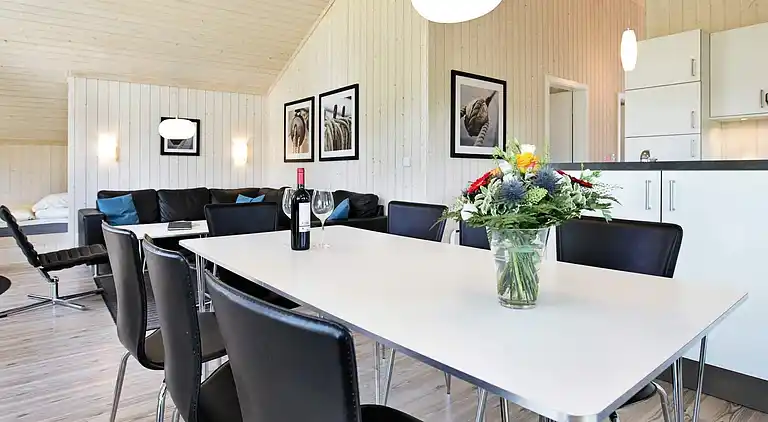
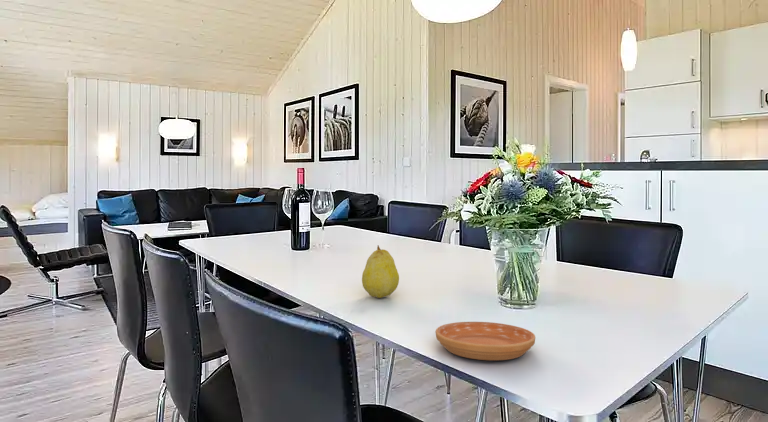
+ fruit (381, 270)
+ saucer (484, 340)
